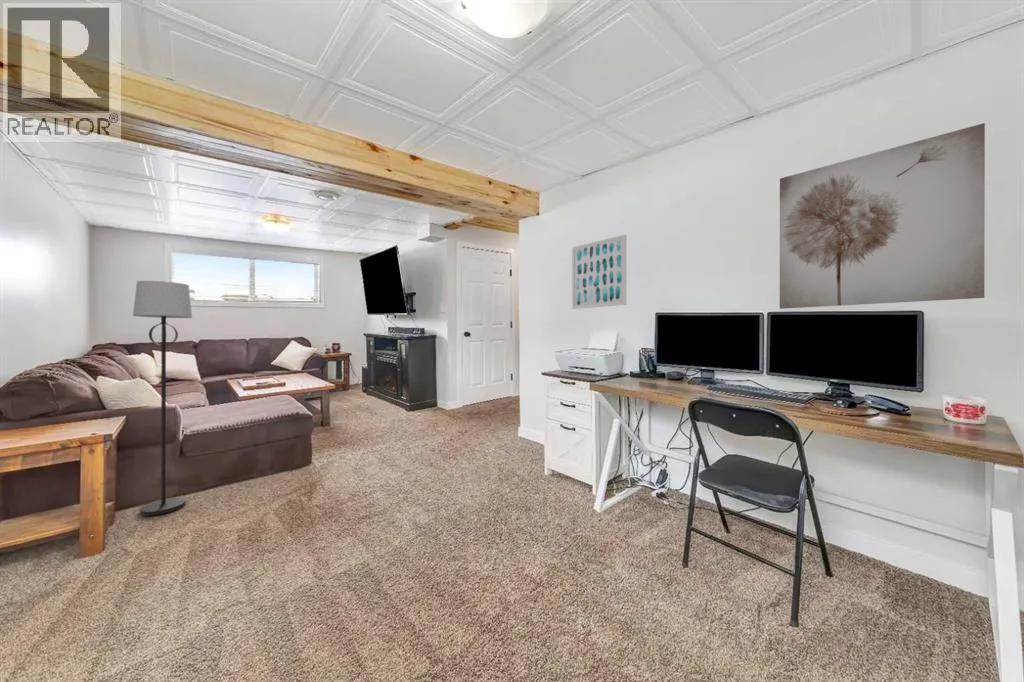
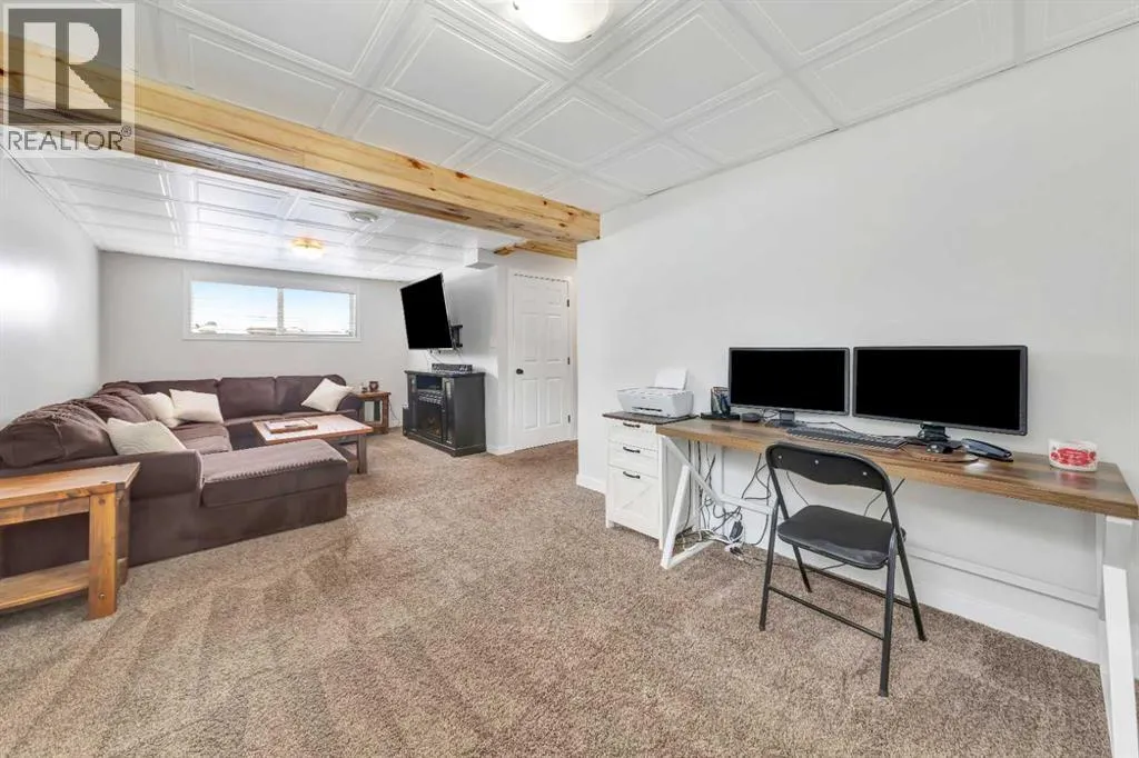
- wall art (867, 229)
- lamp (163, 395)
- wall art (597, 274)
